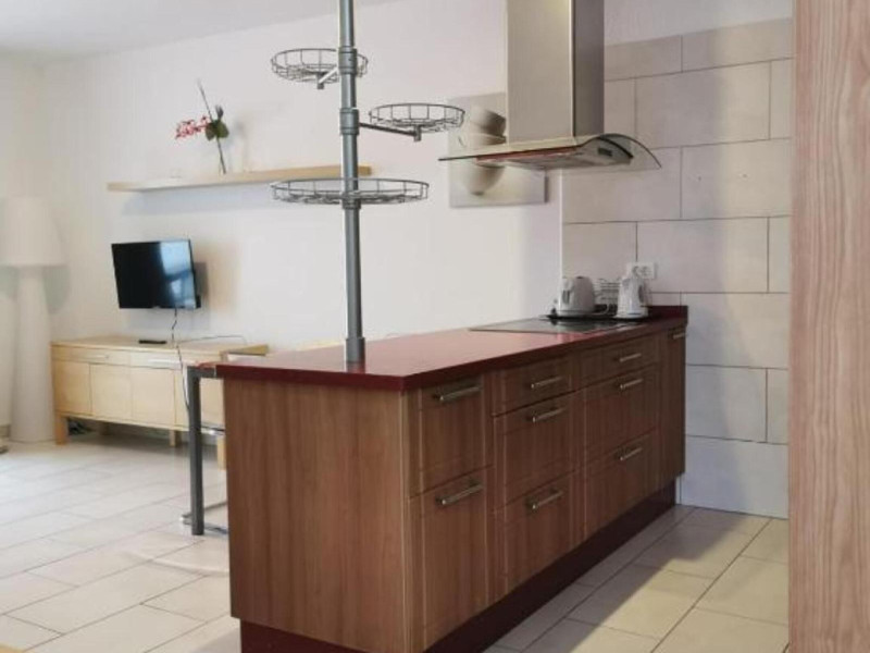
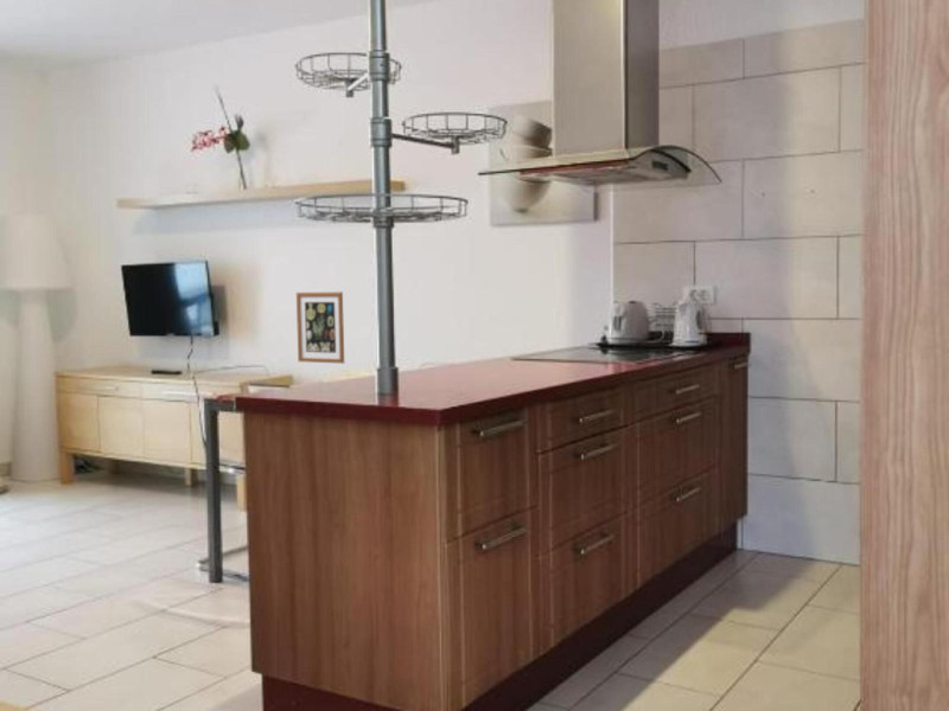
+ wall art (319, 327)
